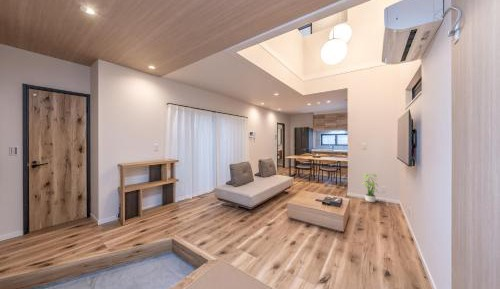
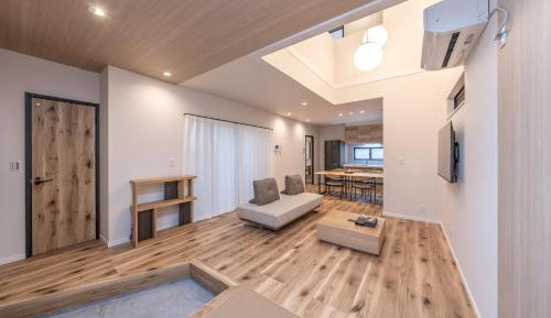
- potted plant (368, 186)
